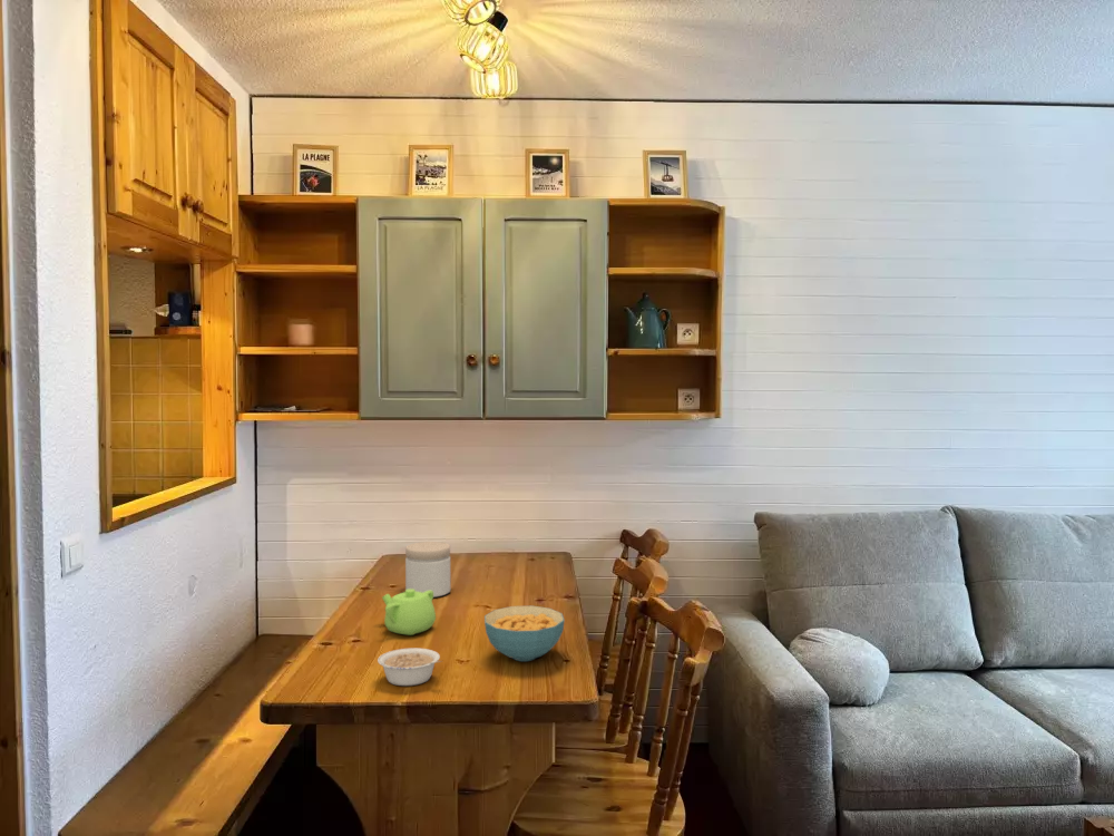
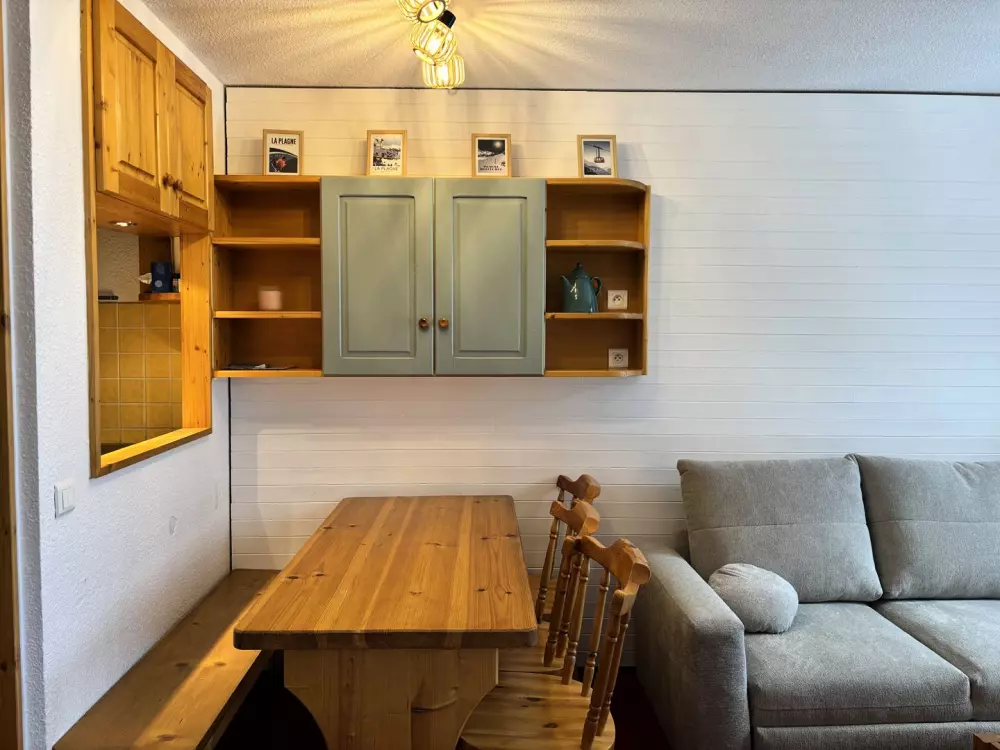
- legume (411, 665)
- cereal bowl (524, 636)
- teapot (404, 607)
- jar (428, 568)
